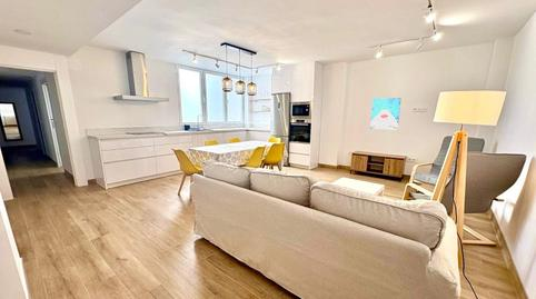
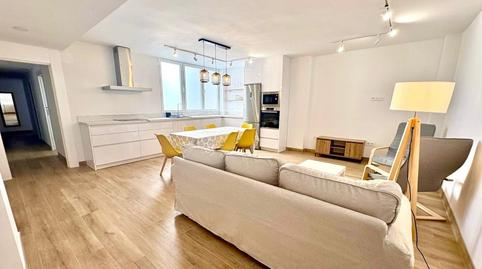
- wall art (385, 113)
